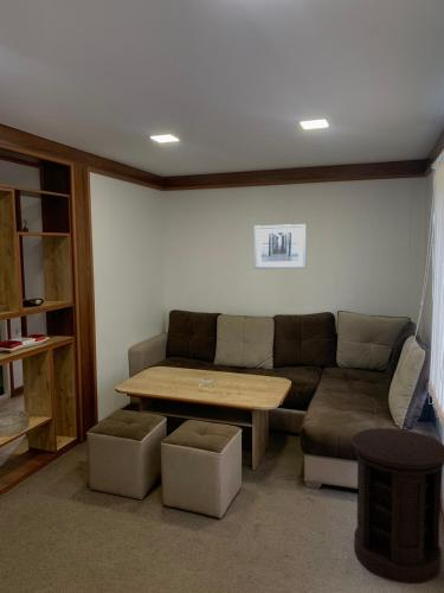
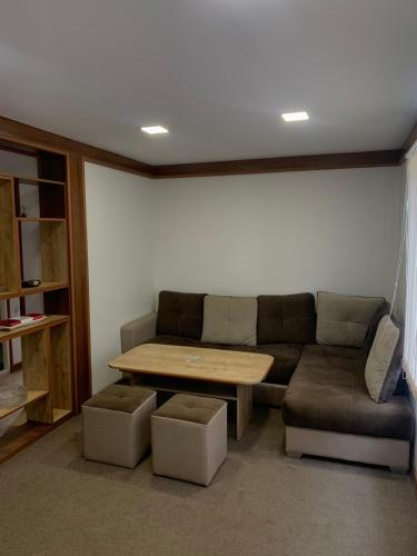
- side table (397, 499)
- wall art (279, 247)
